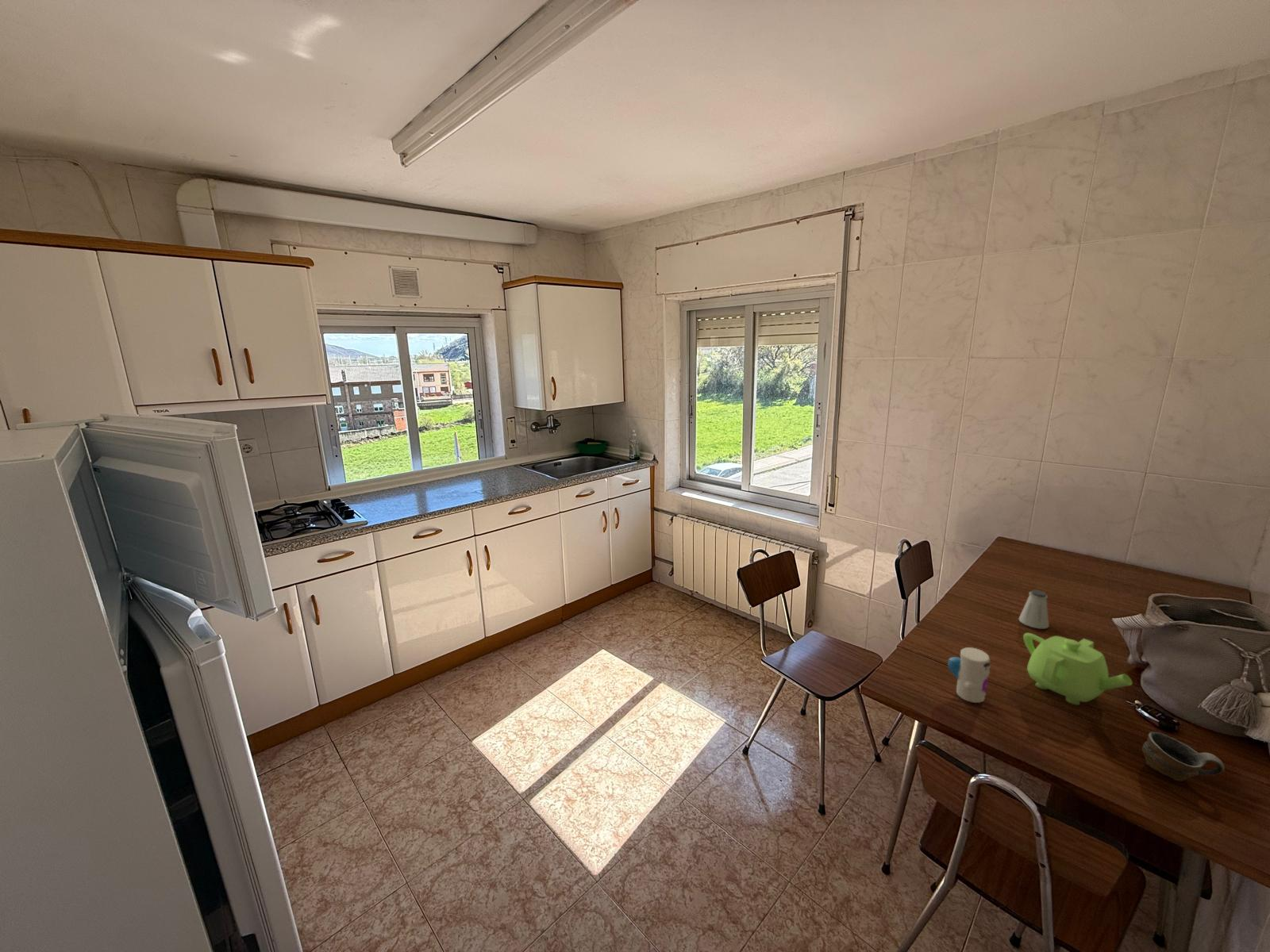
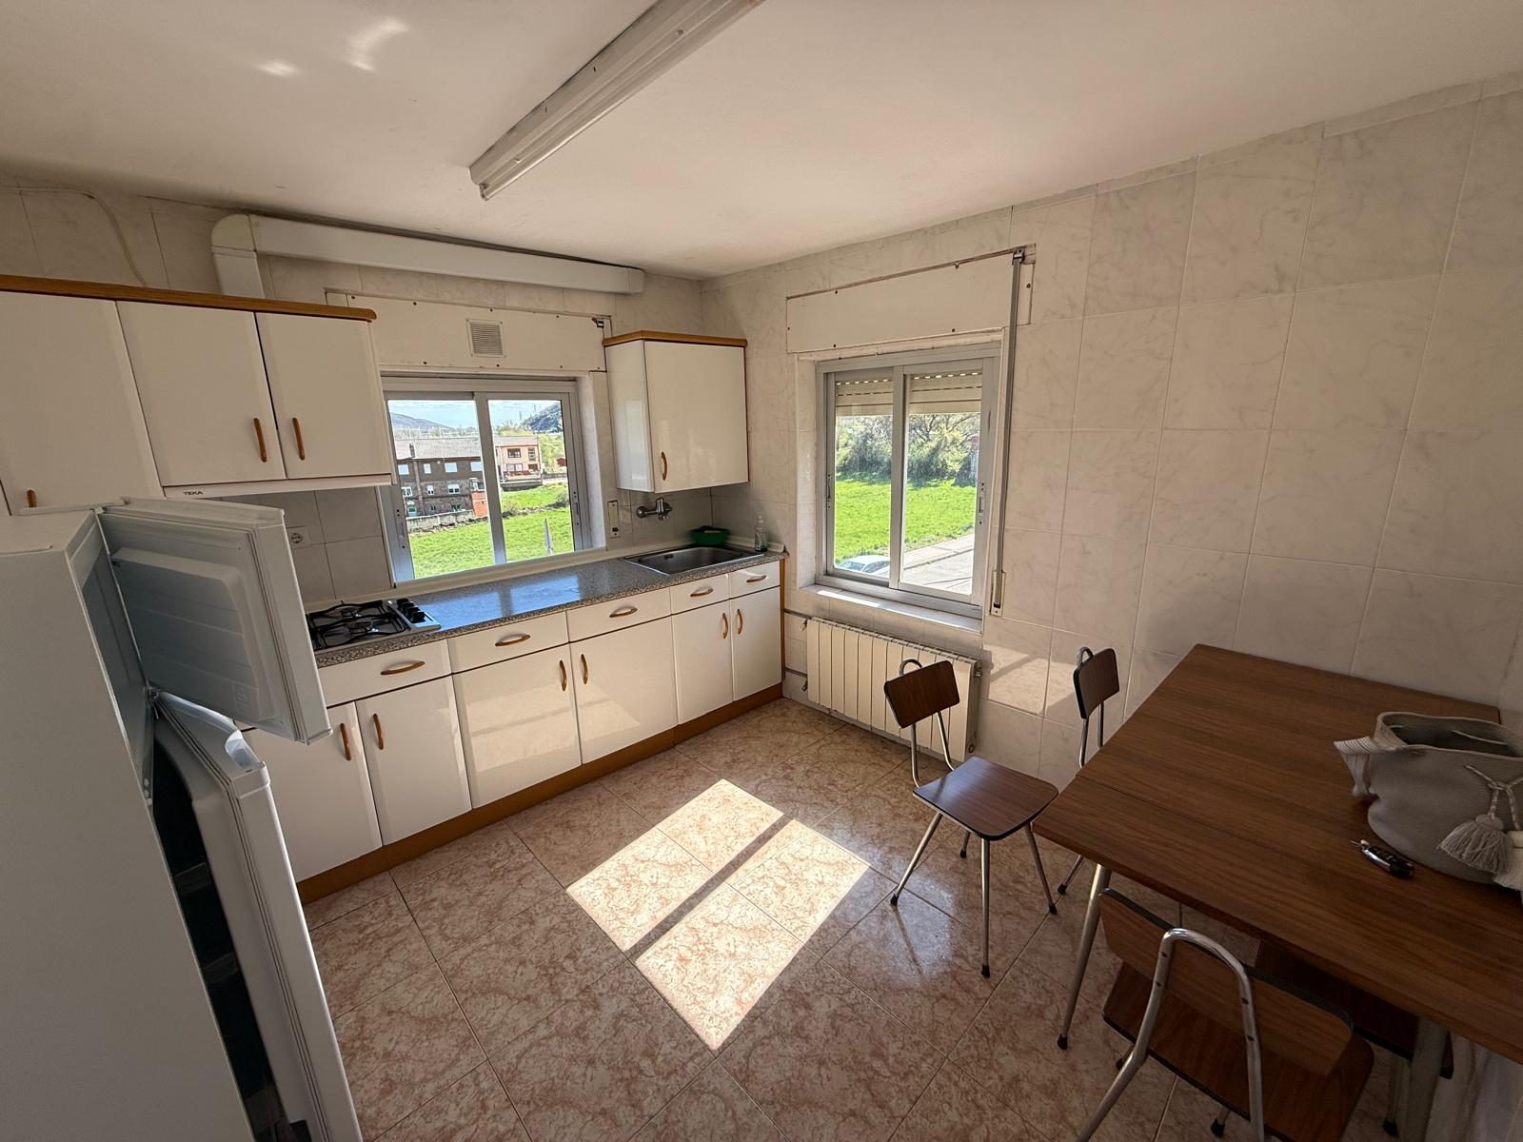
- cup (1178, 761)
- toy (968, 672)
- teapot (1072, 667)
- saltshaker (1036, 607)
